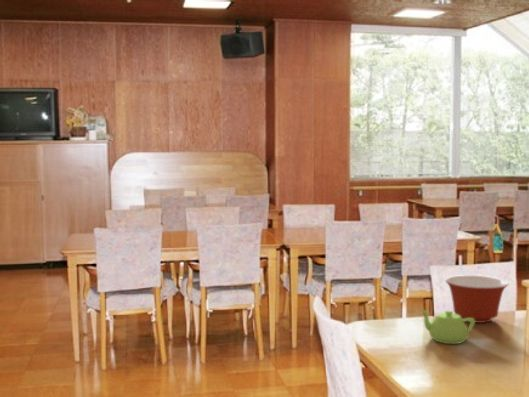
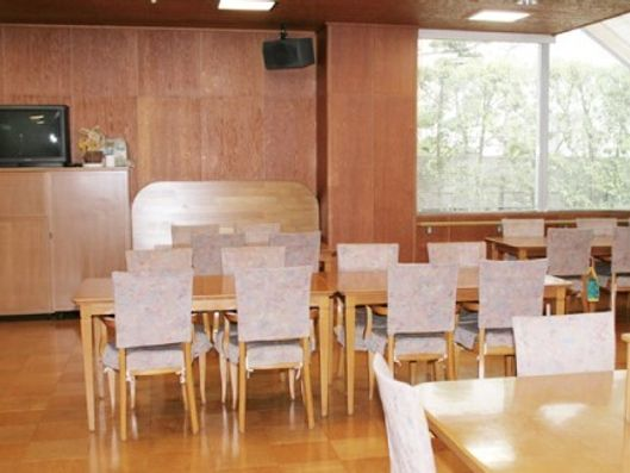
- teapot (446, 325)
- mixing bowl (475, 299)
